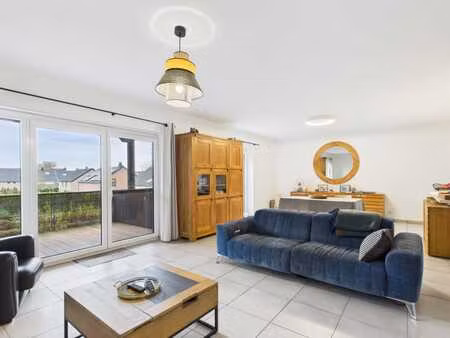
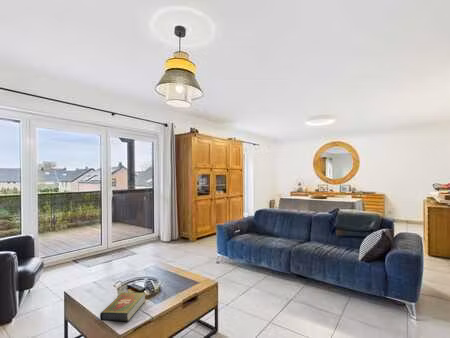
+ book (124, 305)
